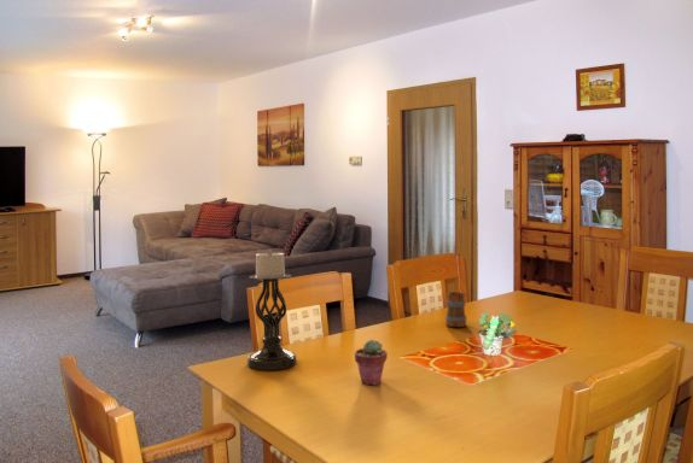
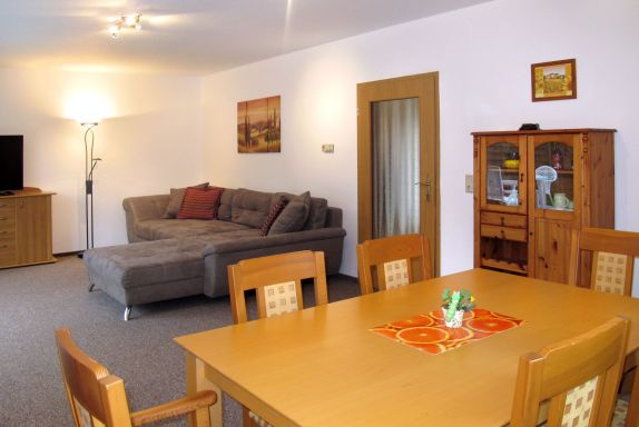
- candle holder (272, 306)
- mug (454, 307)
- potted succulent (371, 361)
